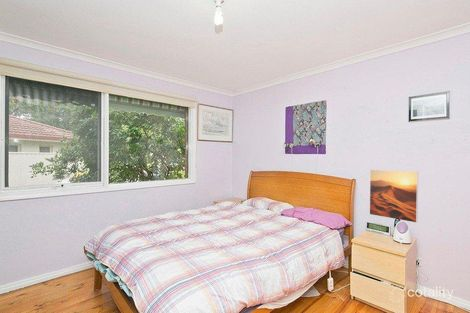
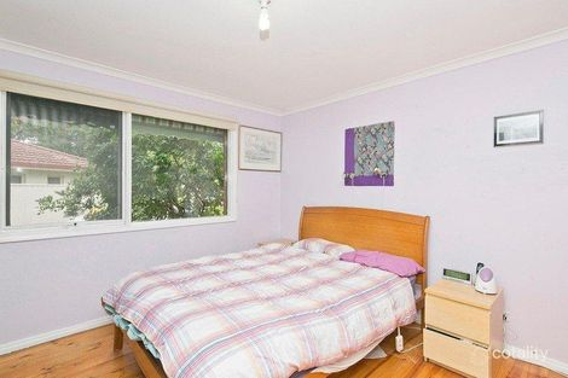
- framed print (392, 194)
